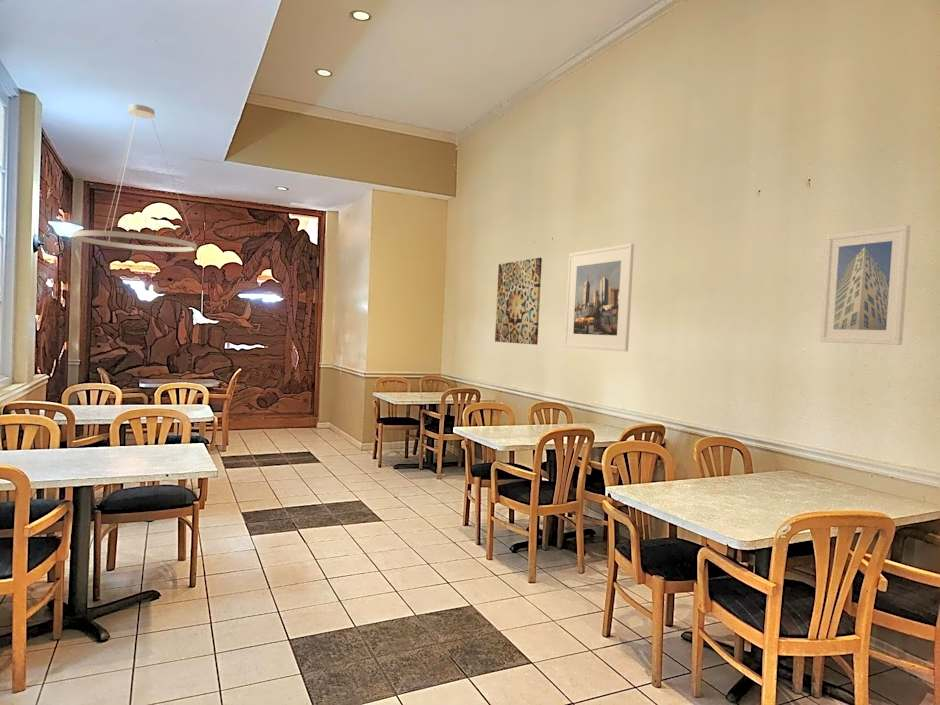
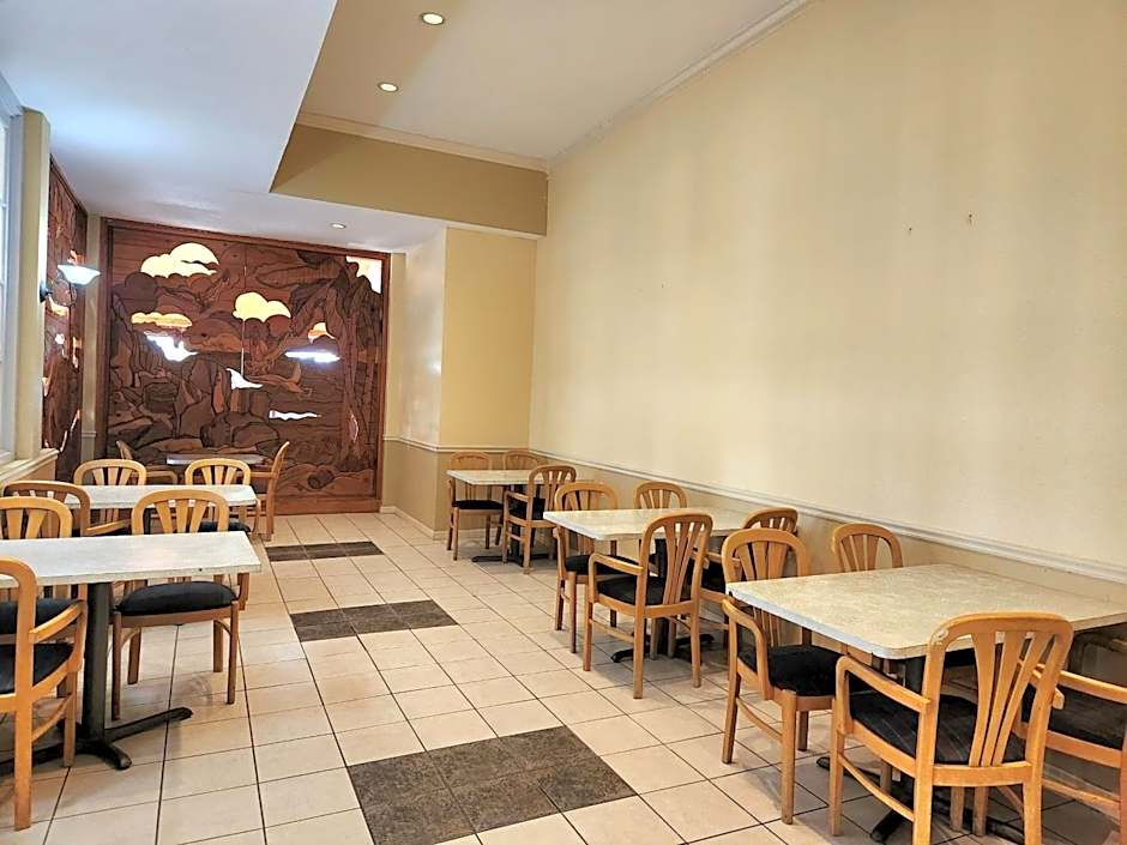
- wall art (517, 302)
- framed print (862, 286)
- pendant light (123, 175)
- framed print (596, 299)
